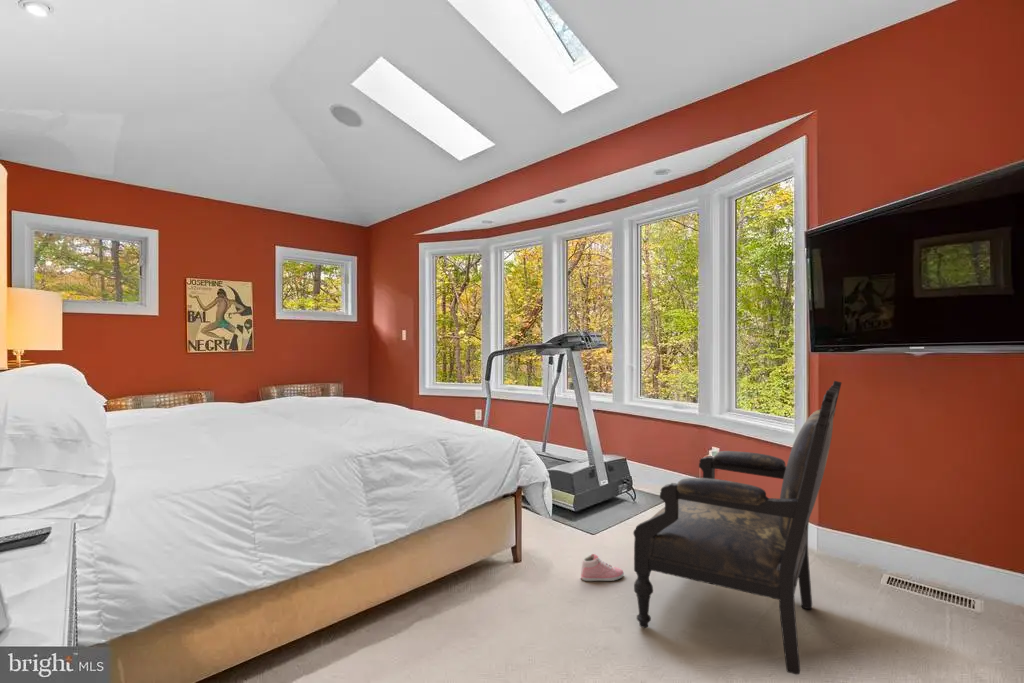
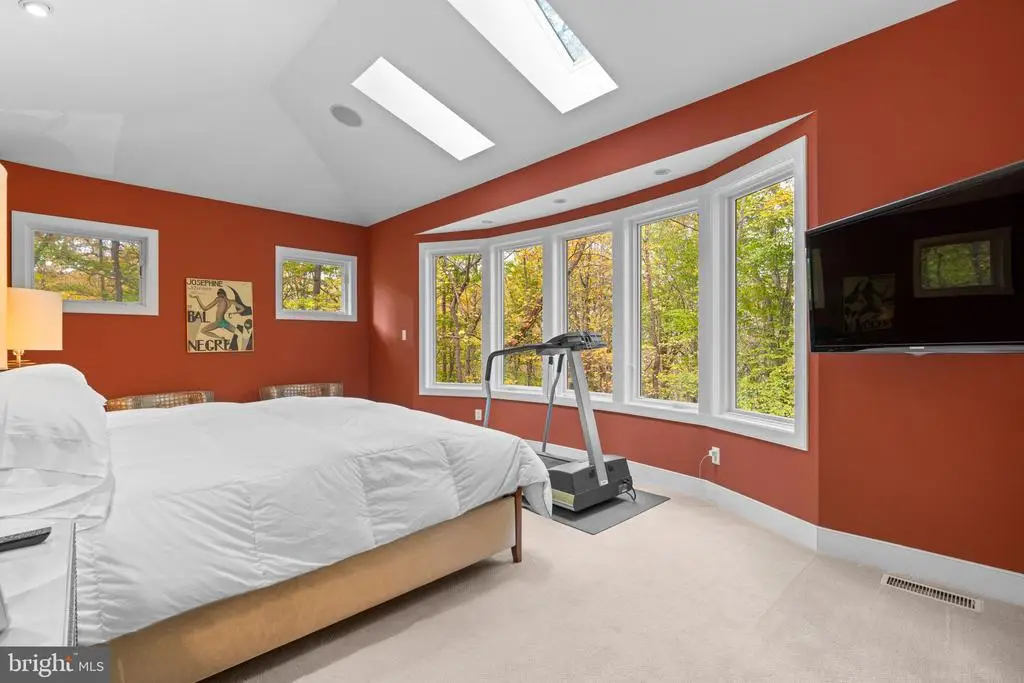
- sneaker (602, 566)
- armchair (737, 498)
